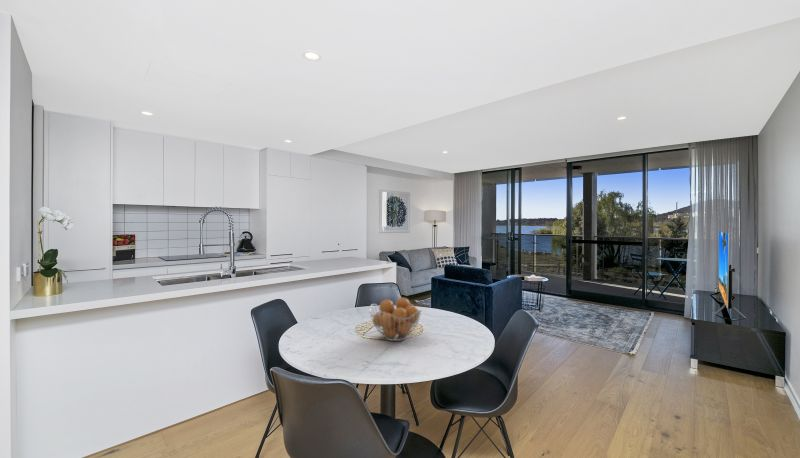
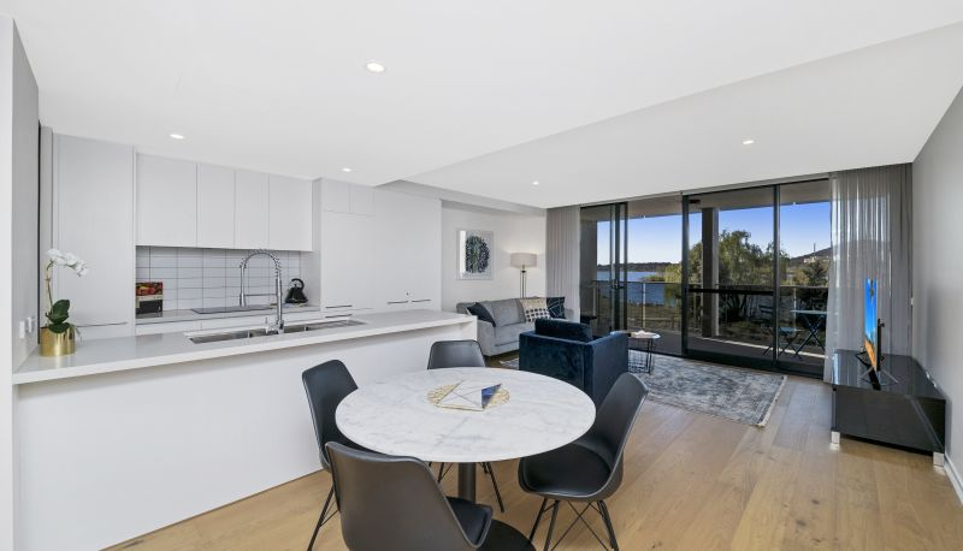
- fruit basket (395, 318)
